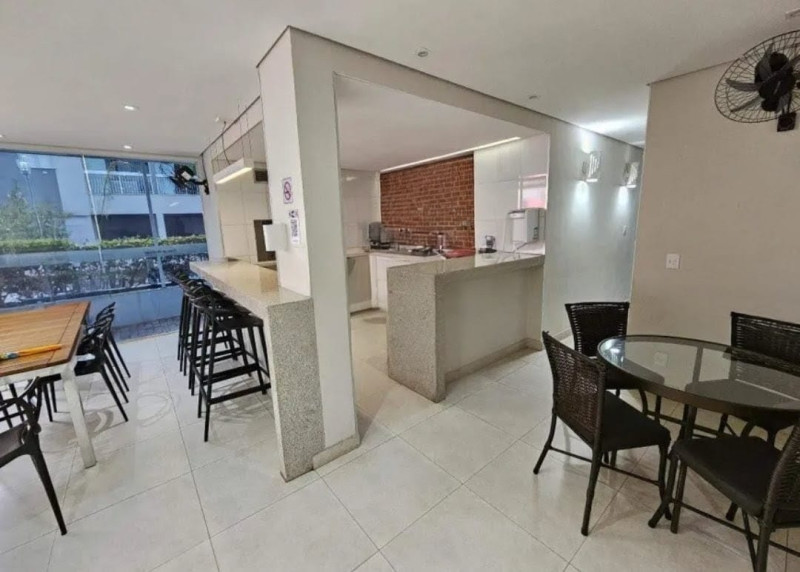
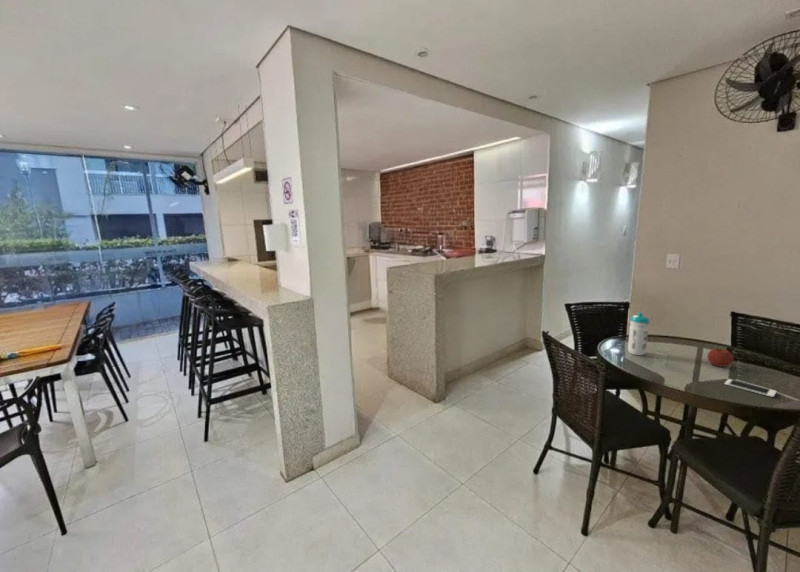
+ cell phone (749, 387)
+ fruit (719, 356)
+ water bottle (638, 333)
